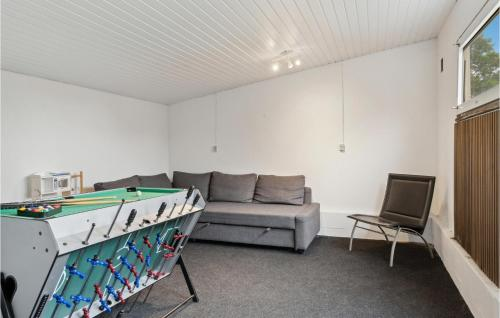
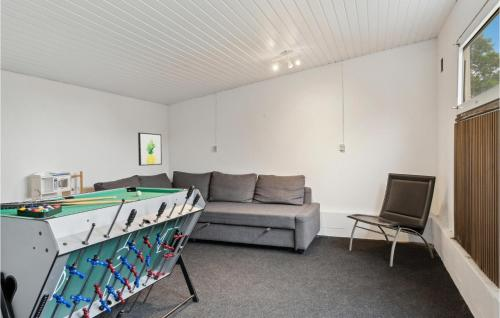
+ wall art (150, 149)
